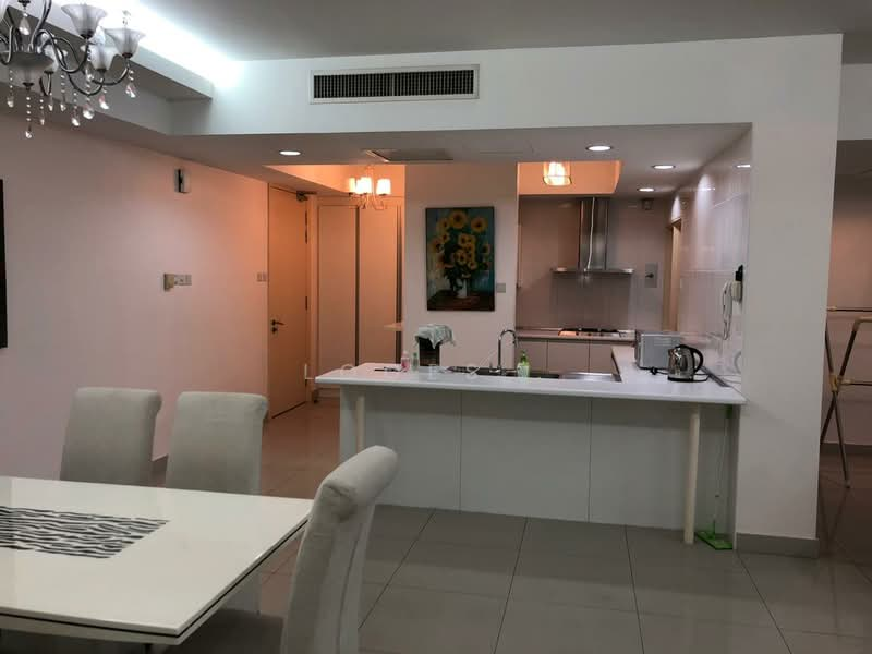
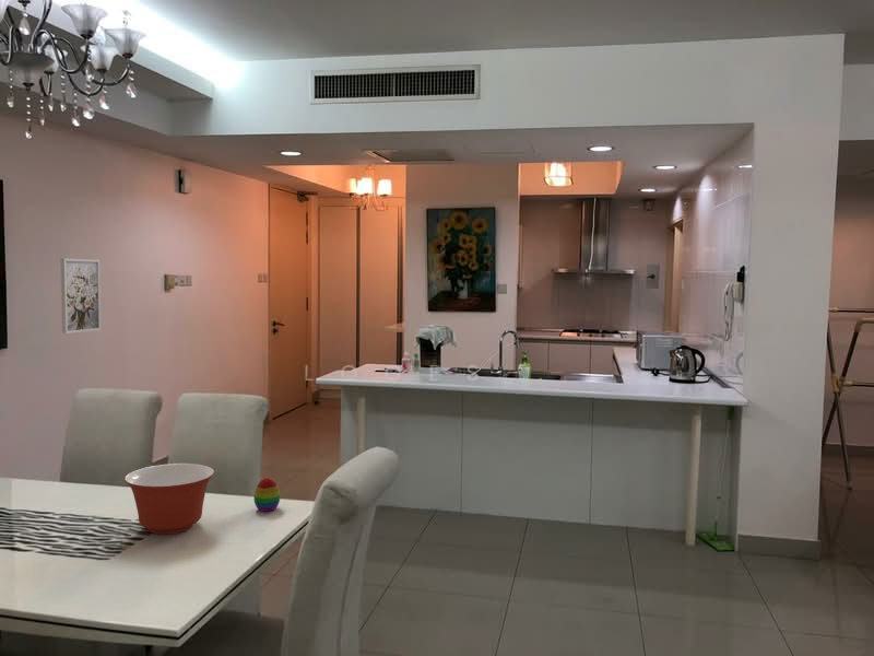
+ wall art (81, 295)
+ mixing bowl (170, 500)
+ decorative egg (267, 493)
